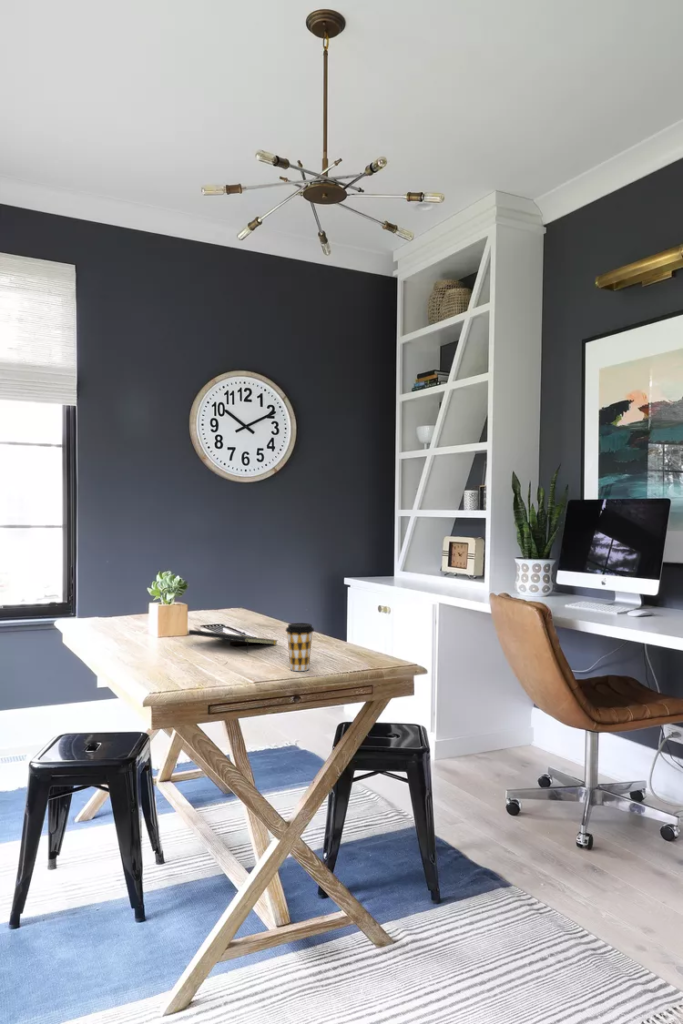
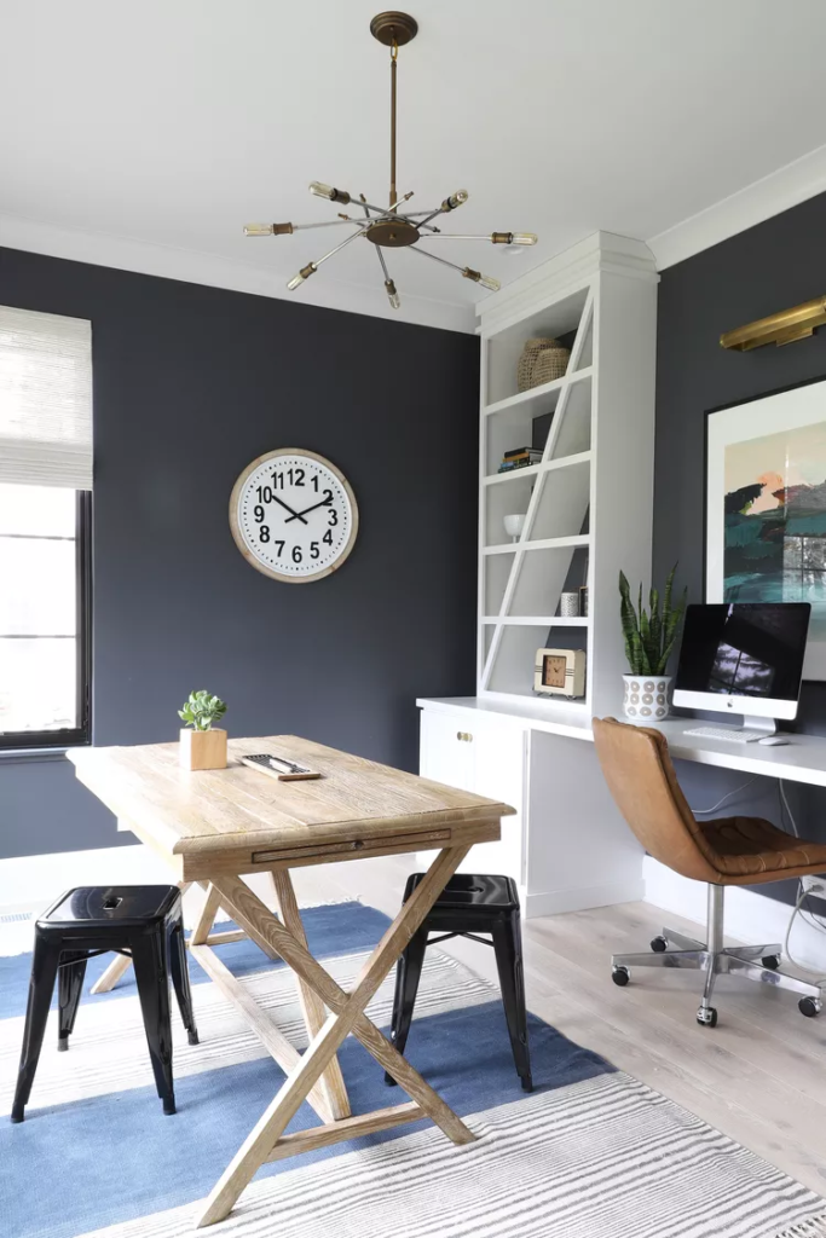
- notepad (233, 637)
- coffee cup (299, 646)
